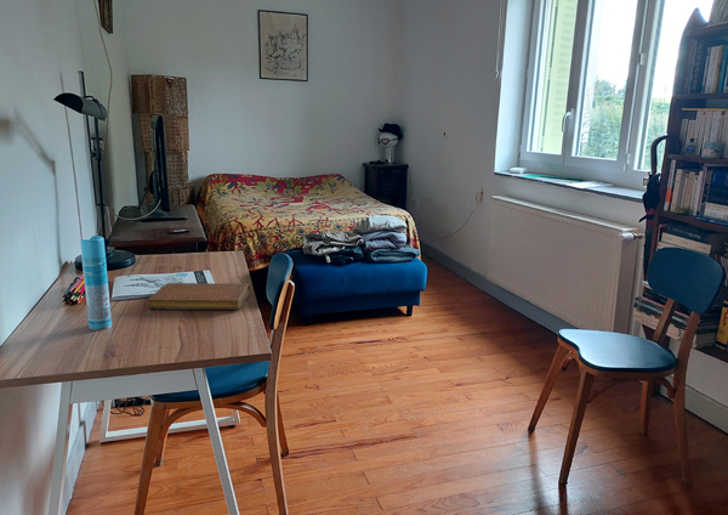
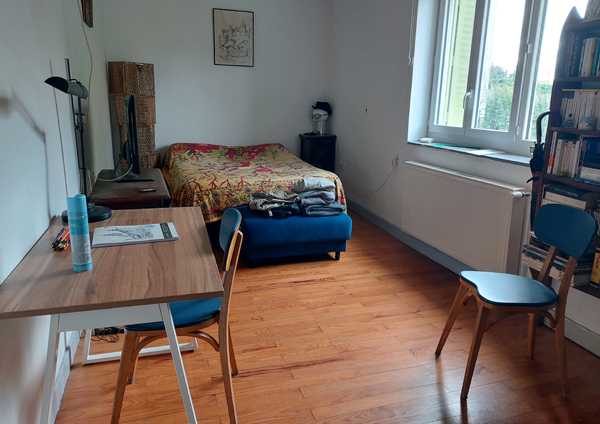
- notebook (201, 294)
